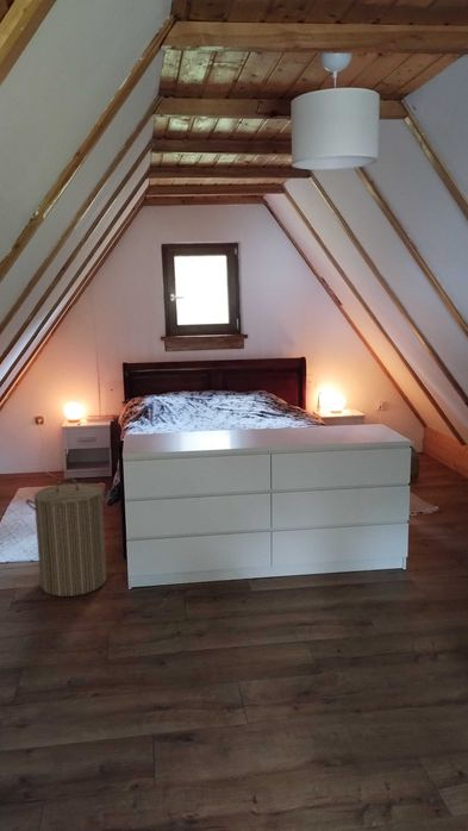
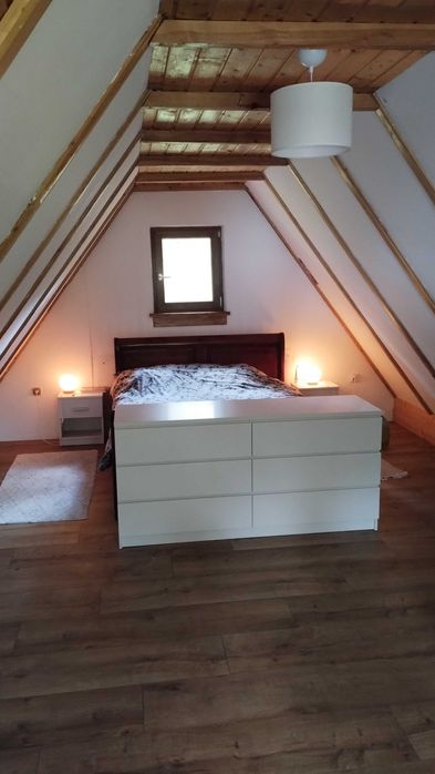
- laundry hamper (70, 530)
